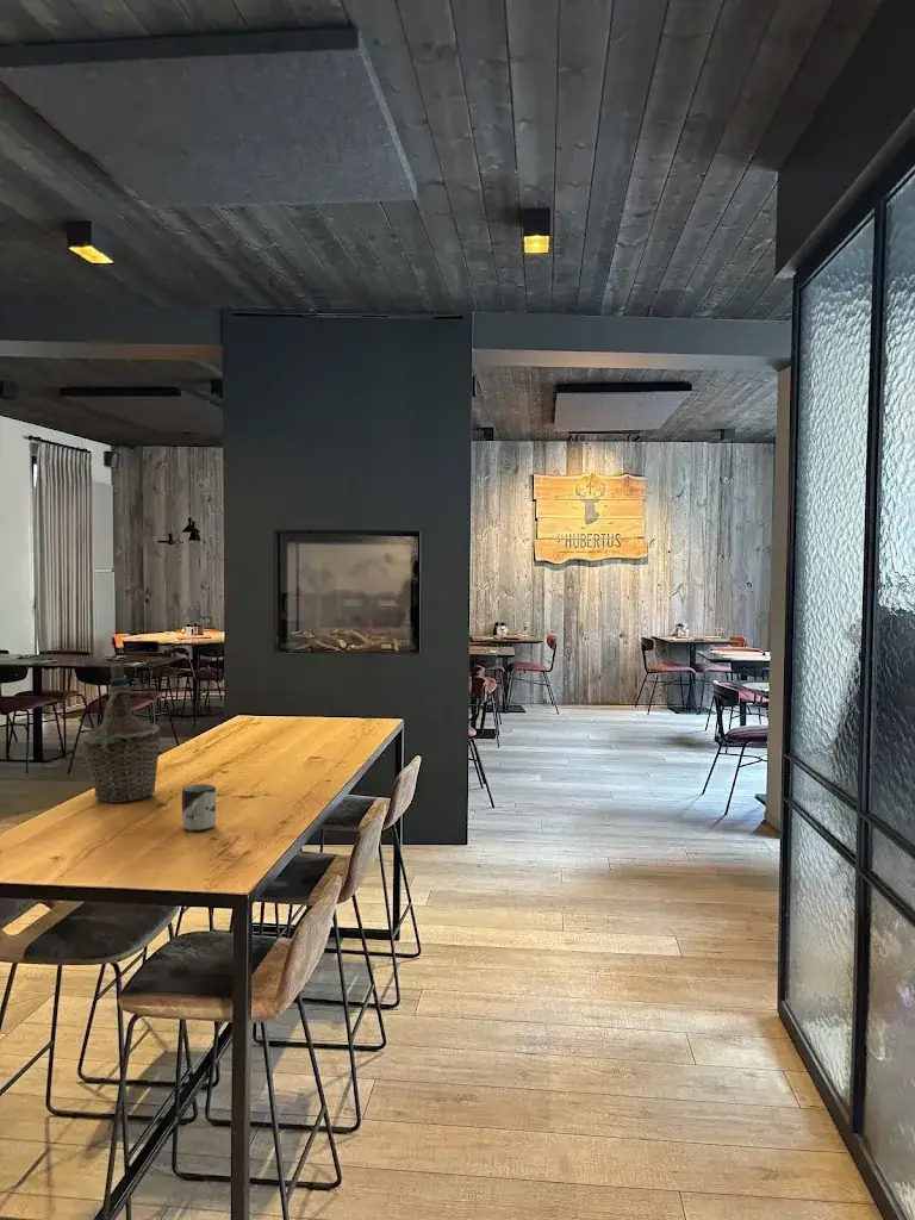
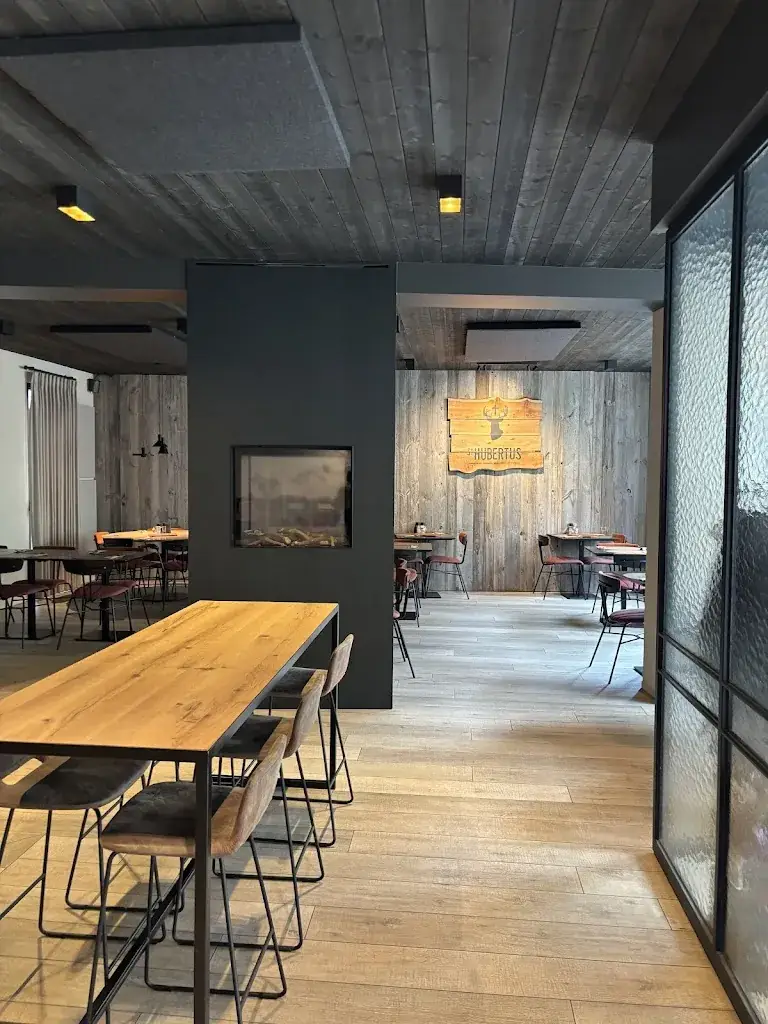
- bottle (120, 730)
- cup (197, 809)
